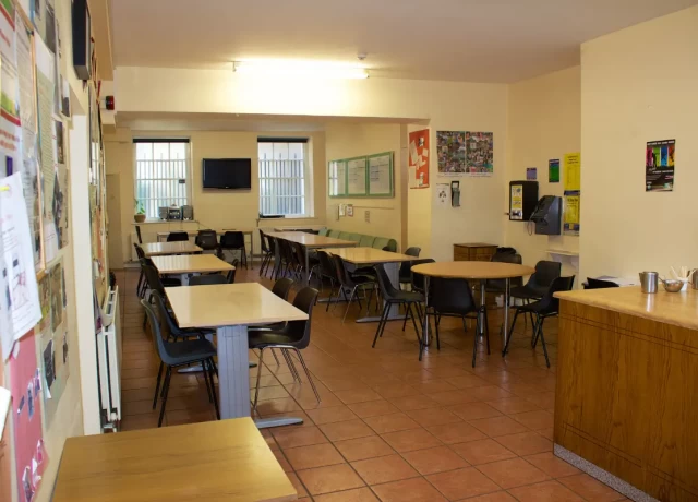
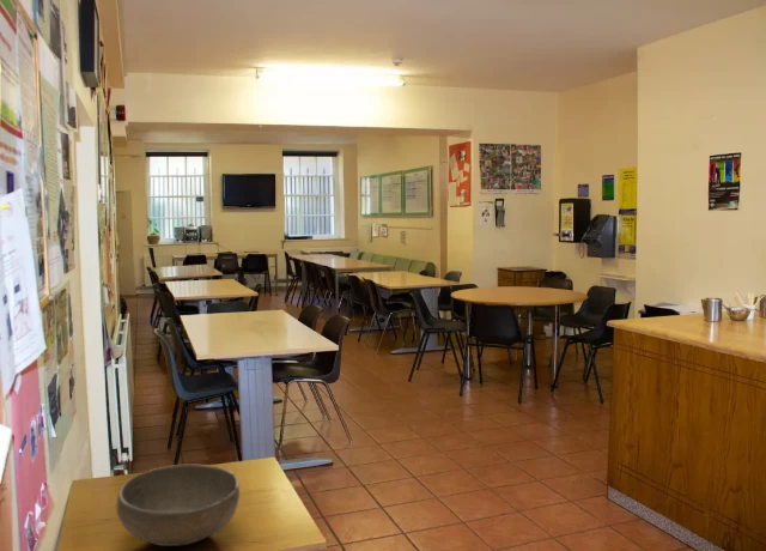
+ bowl (180, 509)
